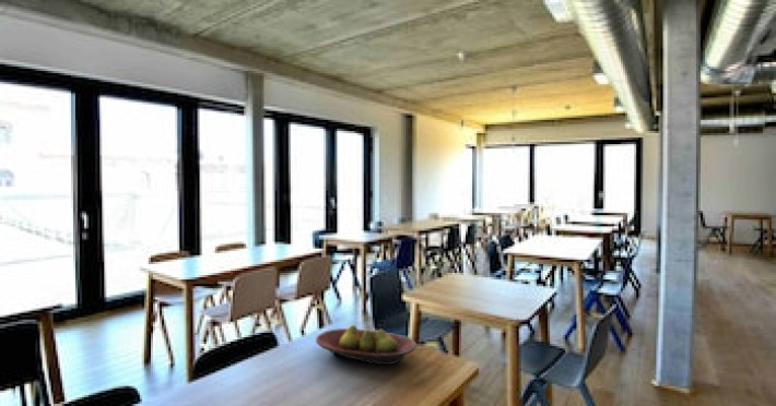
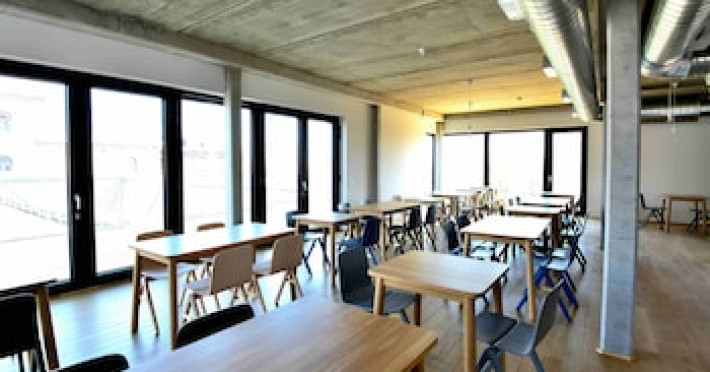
- fruit bowl (365, 342)
